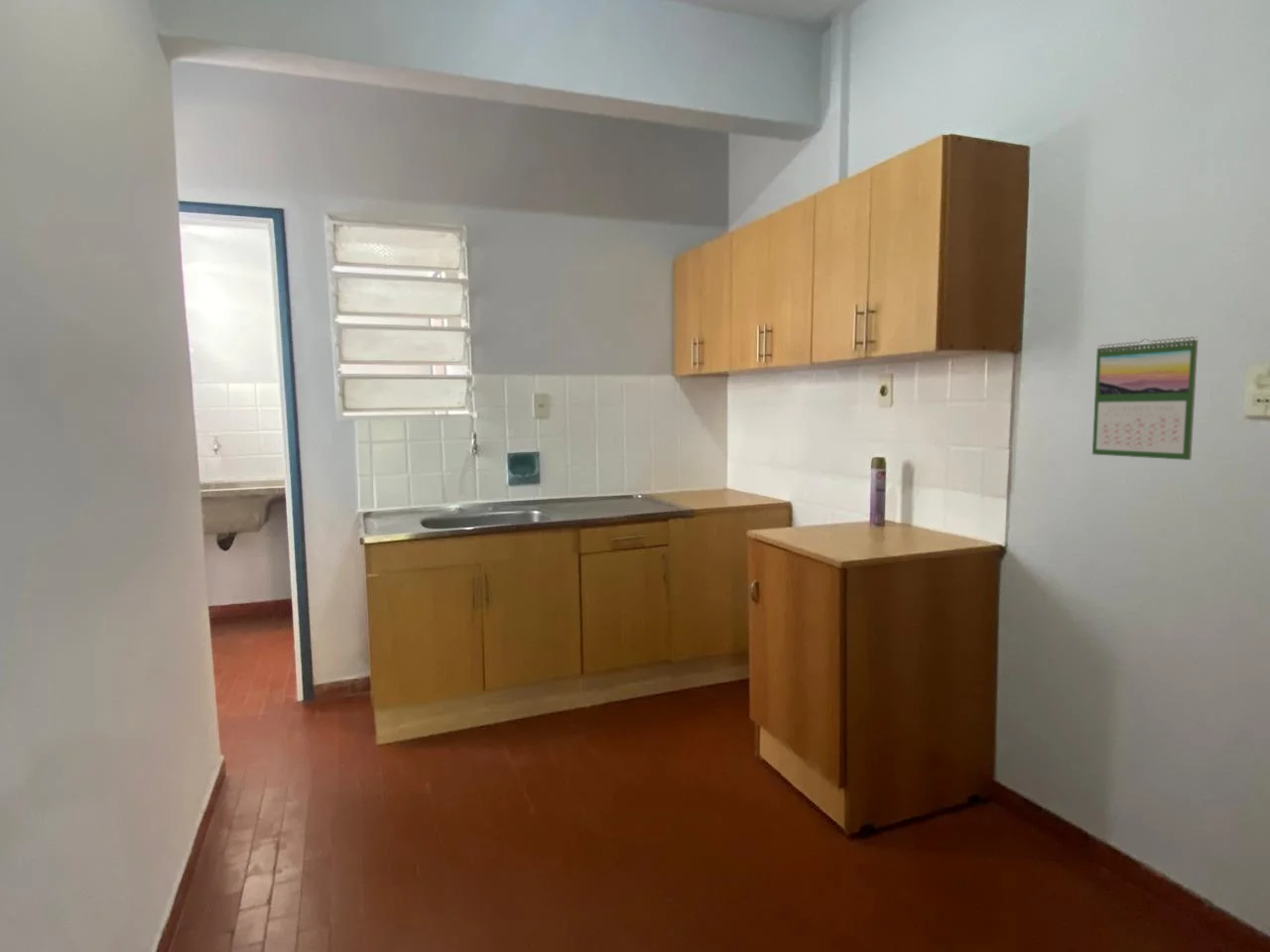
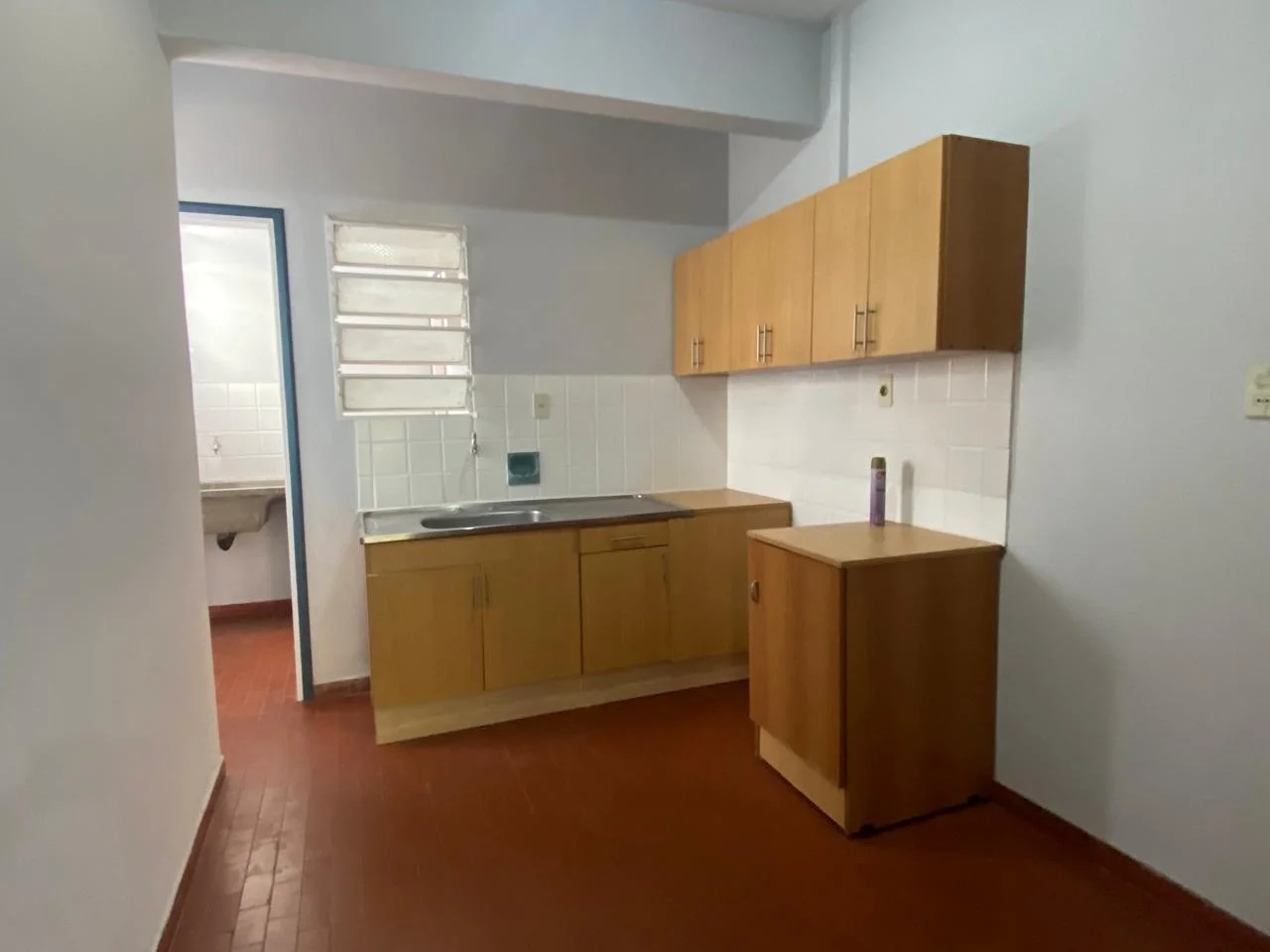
- calendar (1141, 398)
